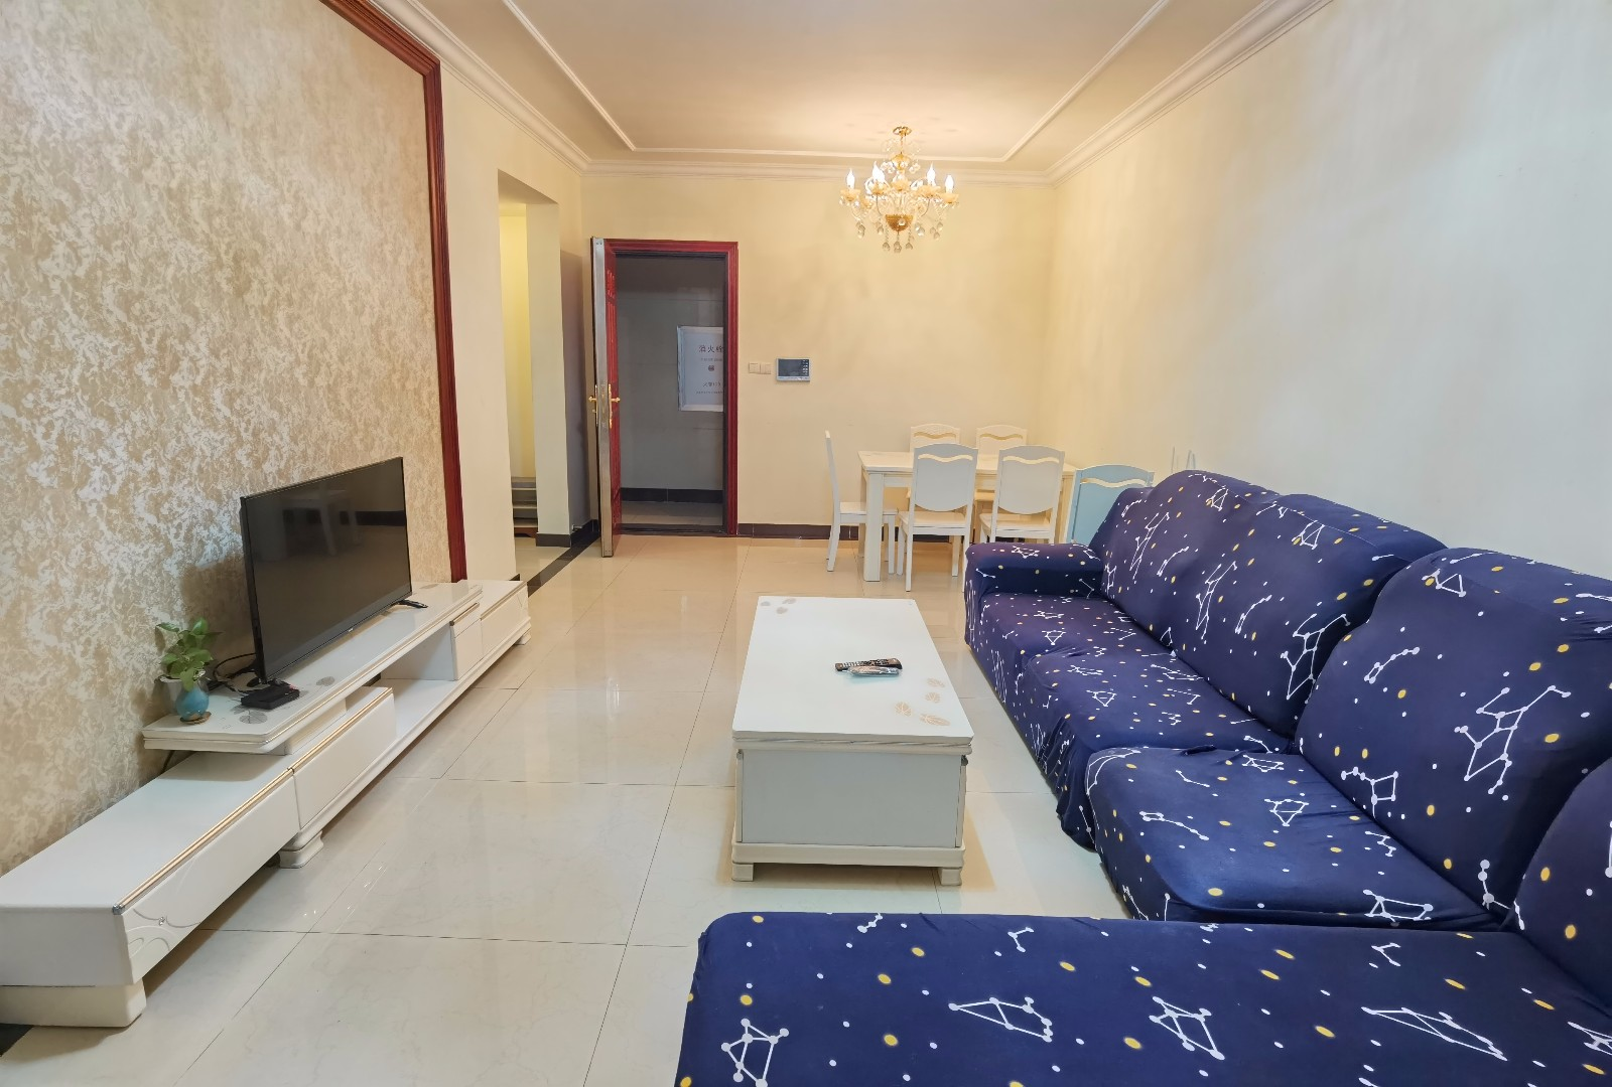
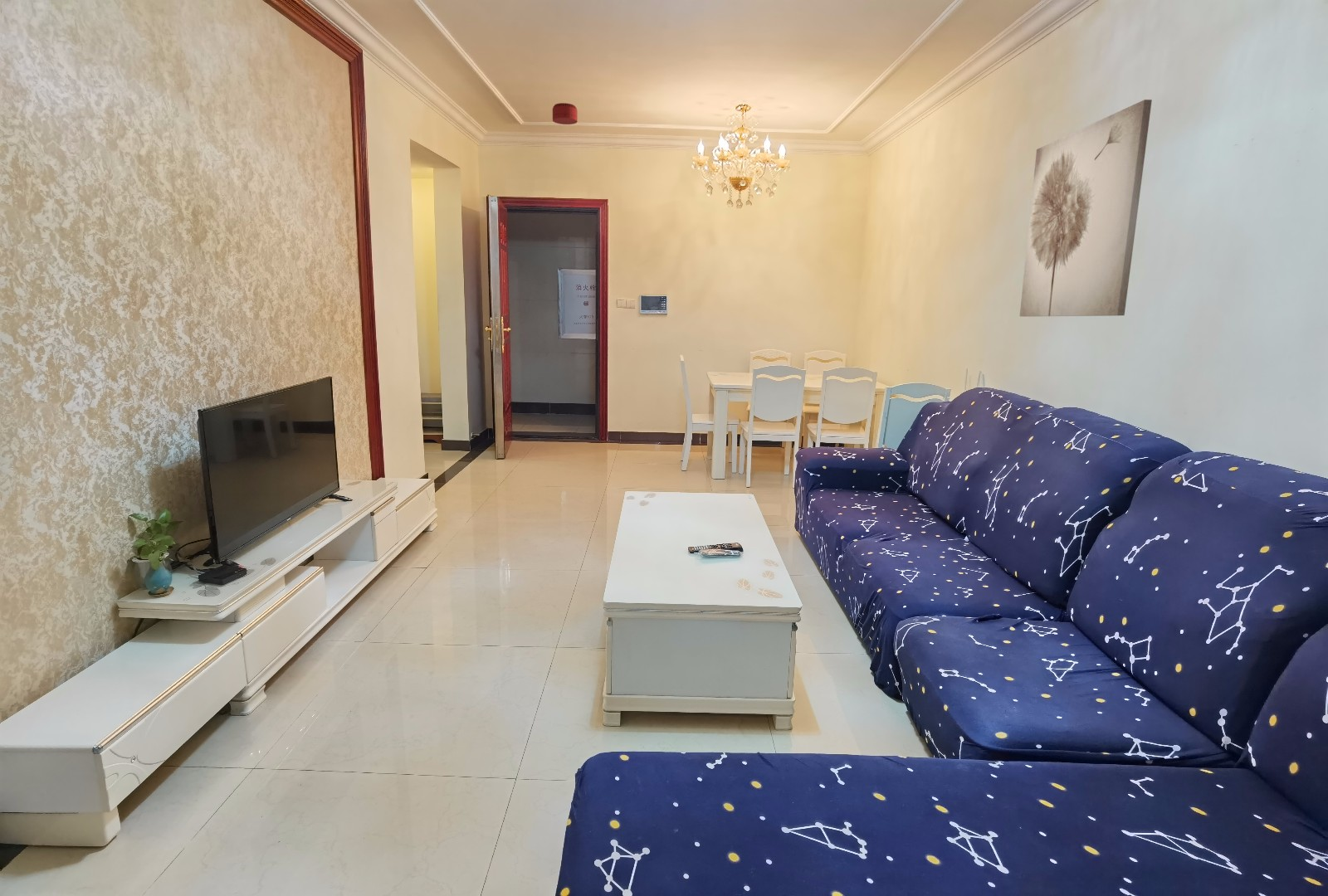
+ smoke detector (564, 113)
+ wall art (1076, 223)
